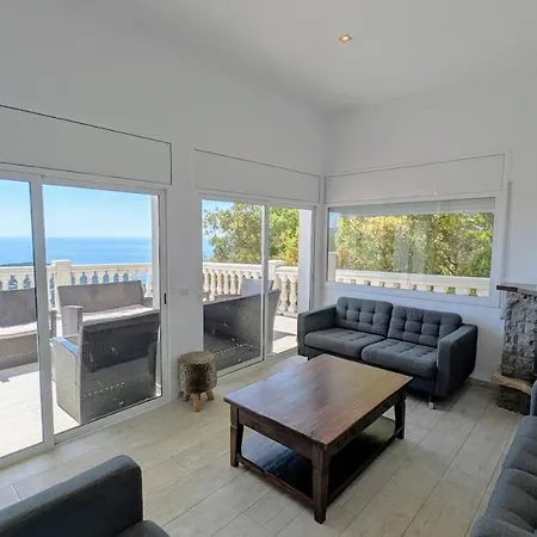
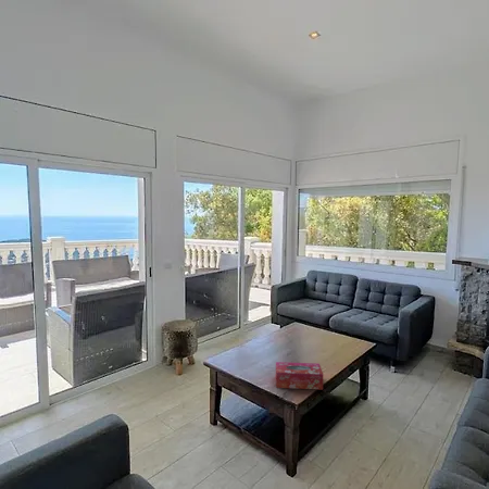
+ tissue box (298, 375)
